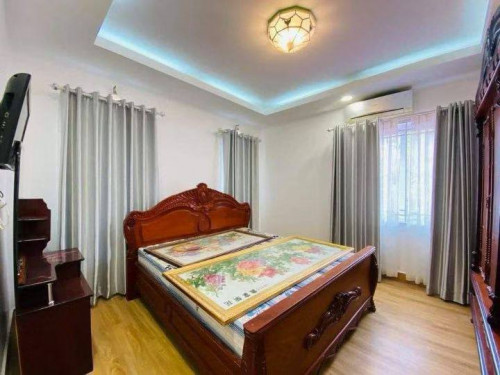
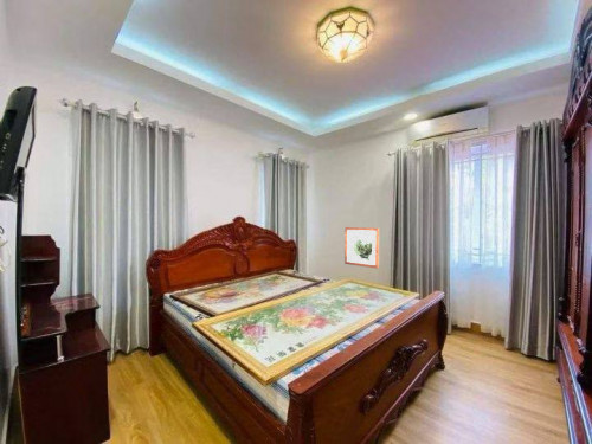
+ wall art (361, 246)
